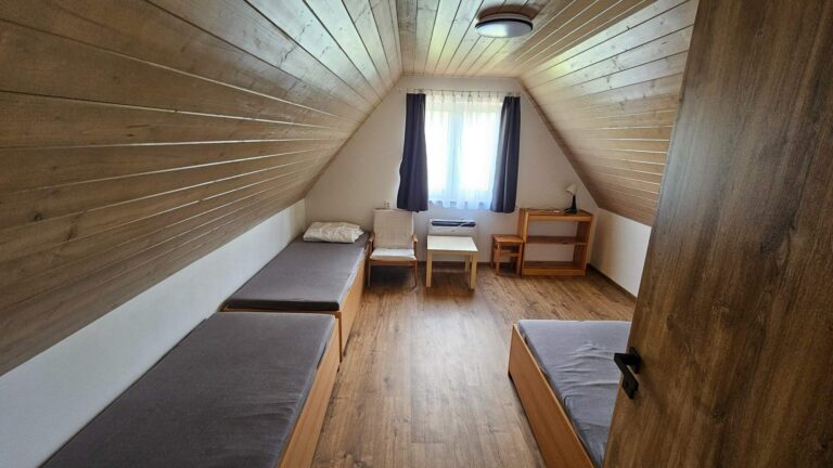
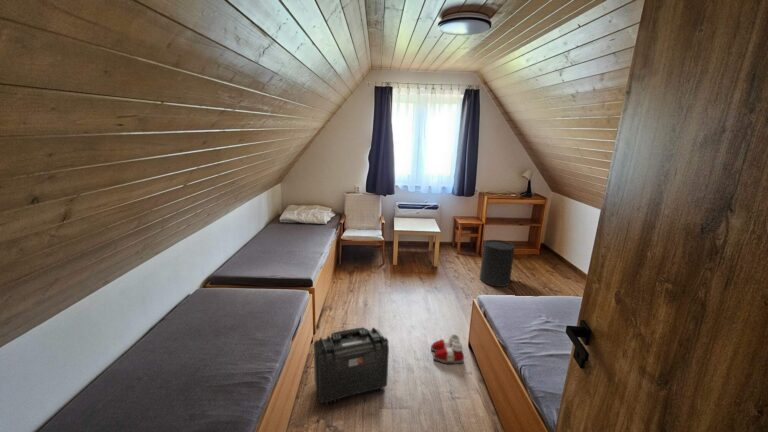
+ trash can (496, 262)
+ slippers (447, 346)
+ backpack (351, 362)
